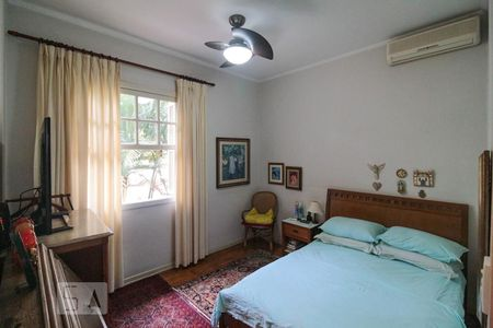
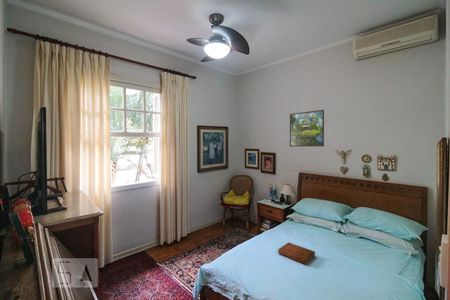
+ bible (296, 252)
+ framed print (305, 129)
